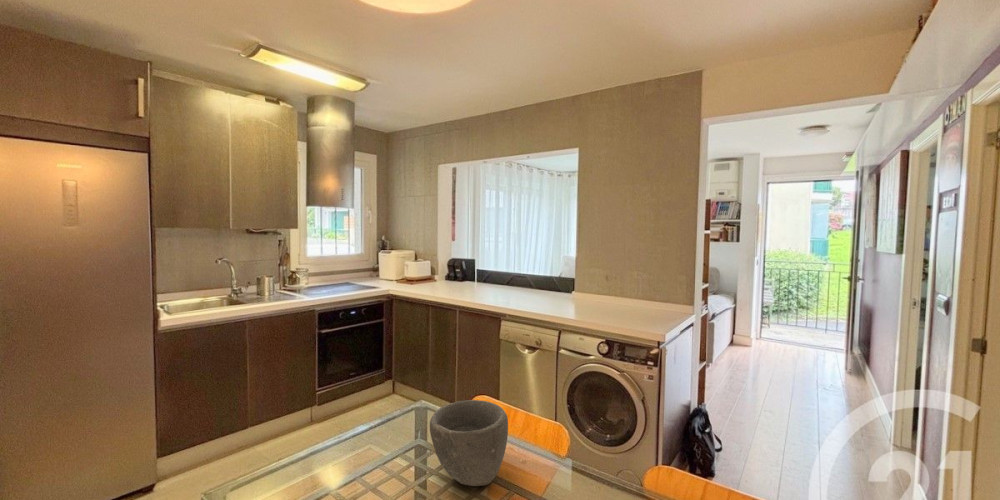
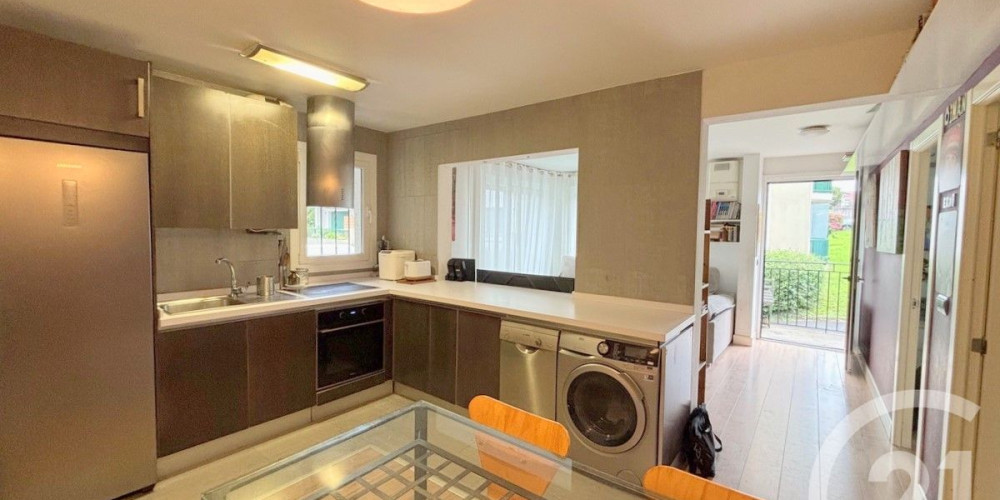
- bowl (469, 445)
